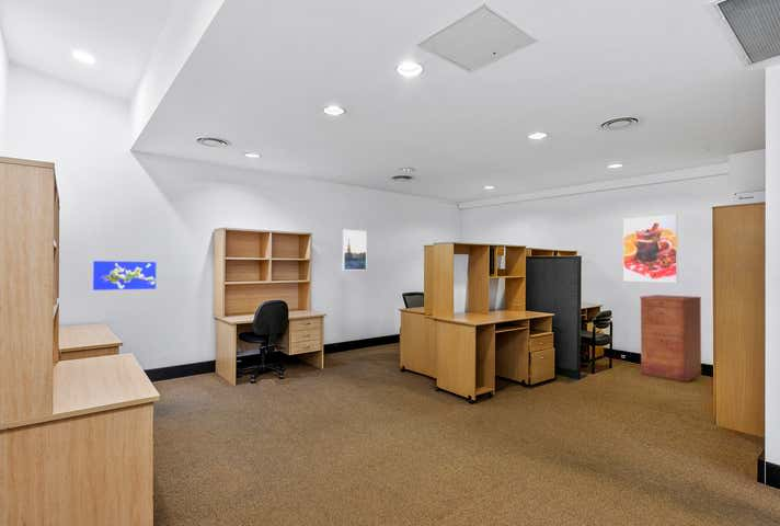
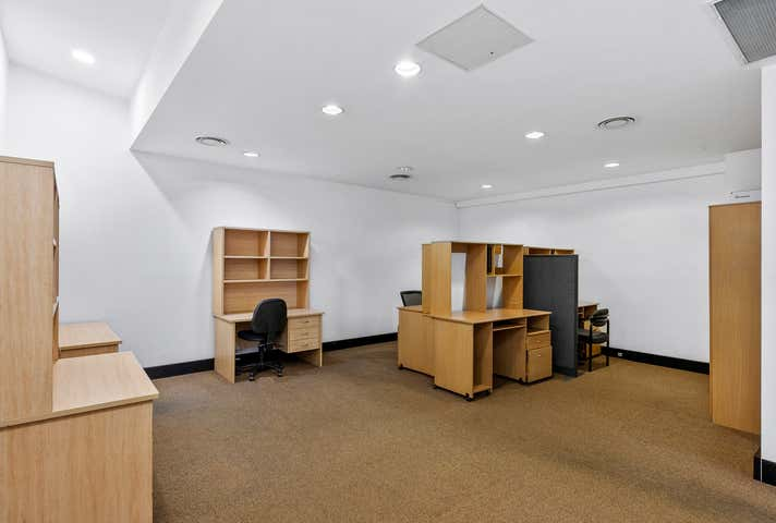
- world map (126, 275)
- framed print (649, 249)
- filing cabinet (670, 335)
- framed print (354, 250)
